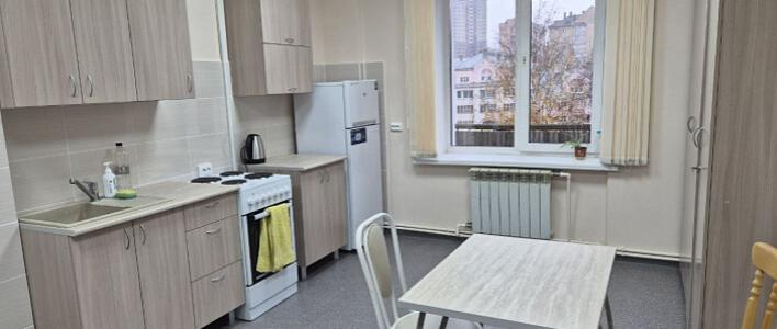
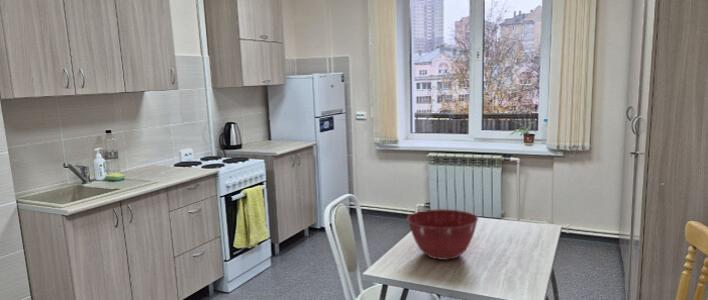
+ mixing bowl (442, 235)
